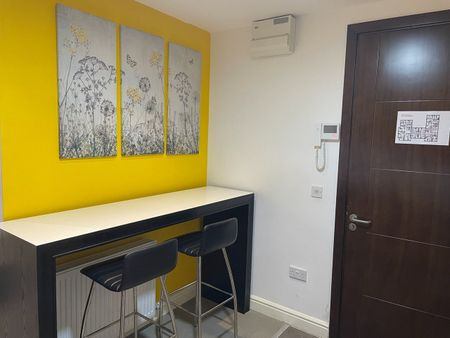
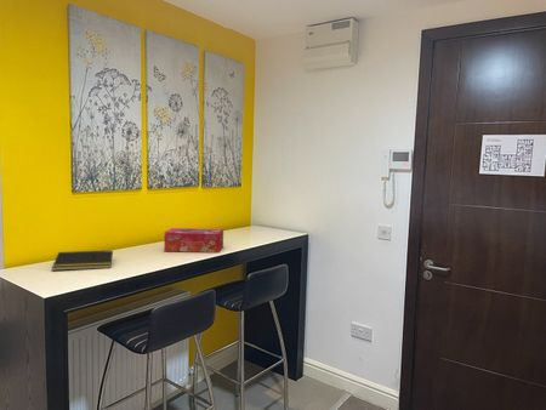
+ notepad (84, 260)
+ tissue box (194, 239)
